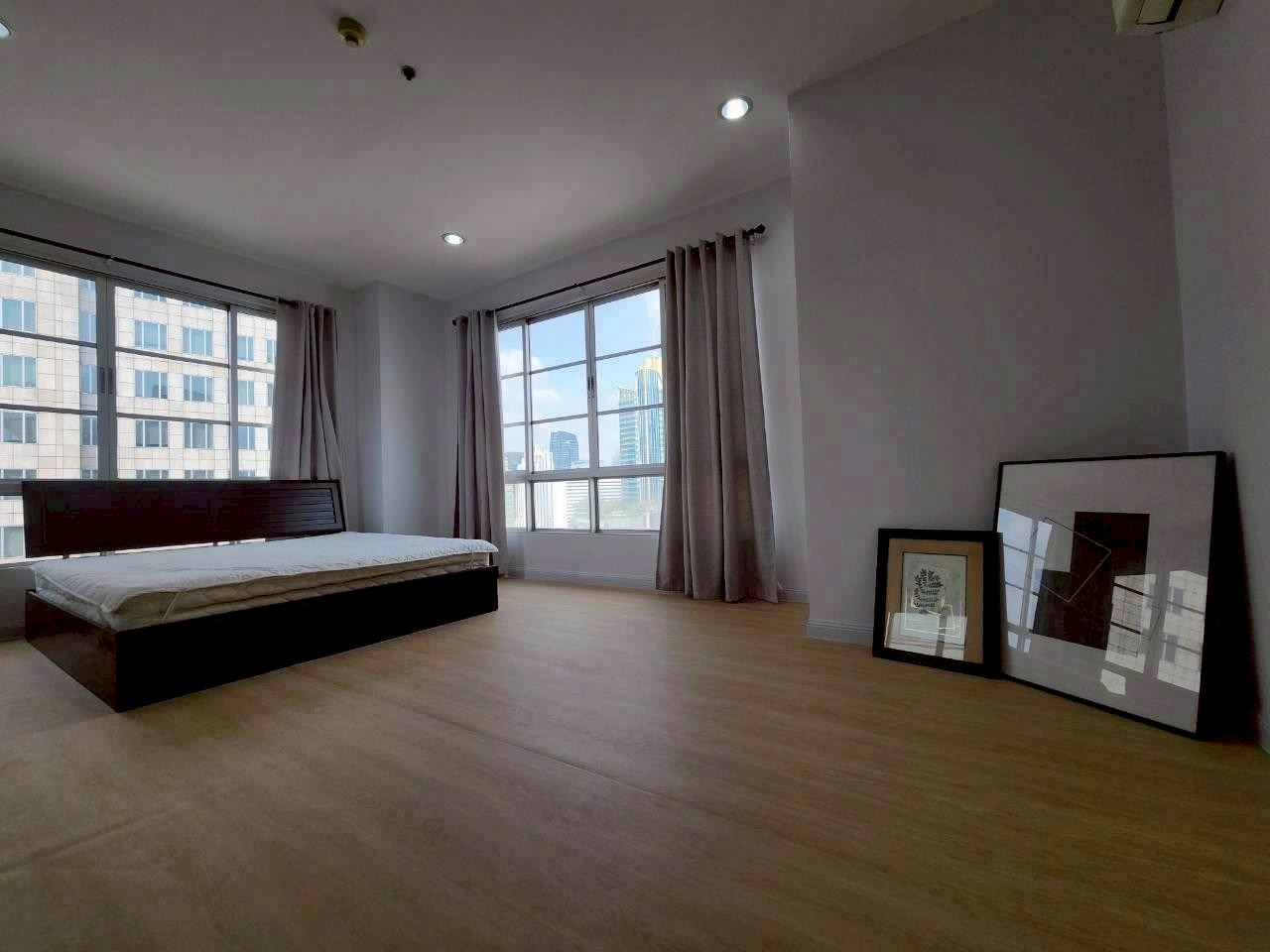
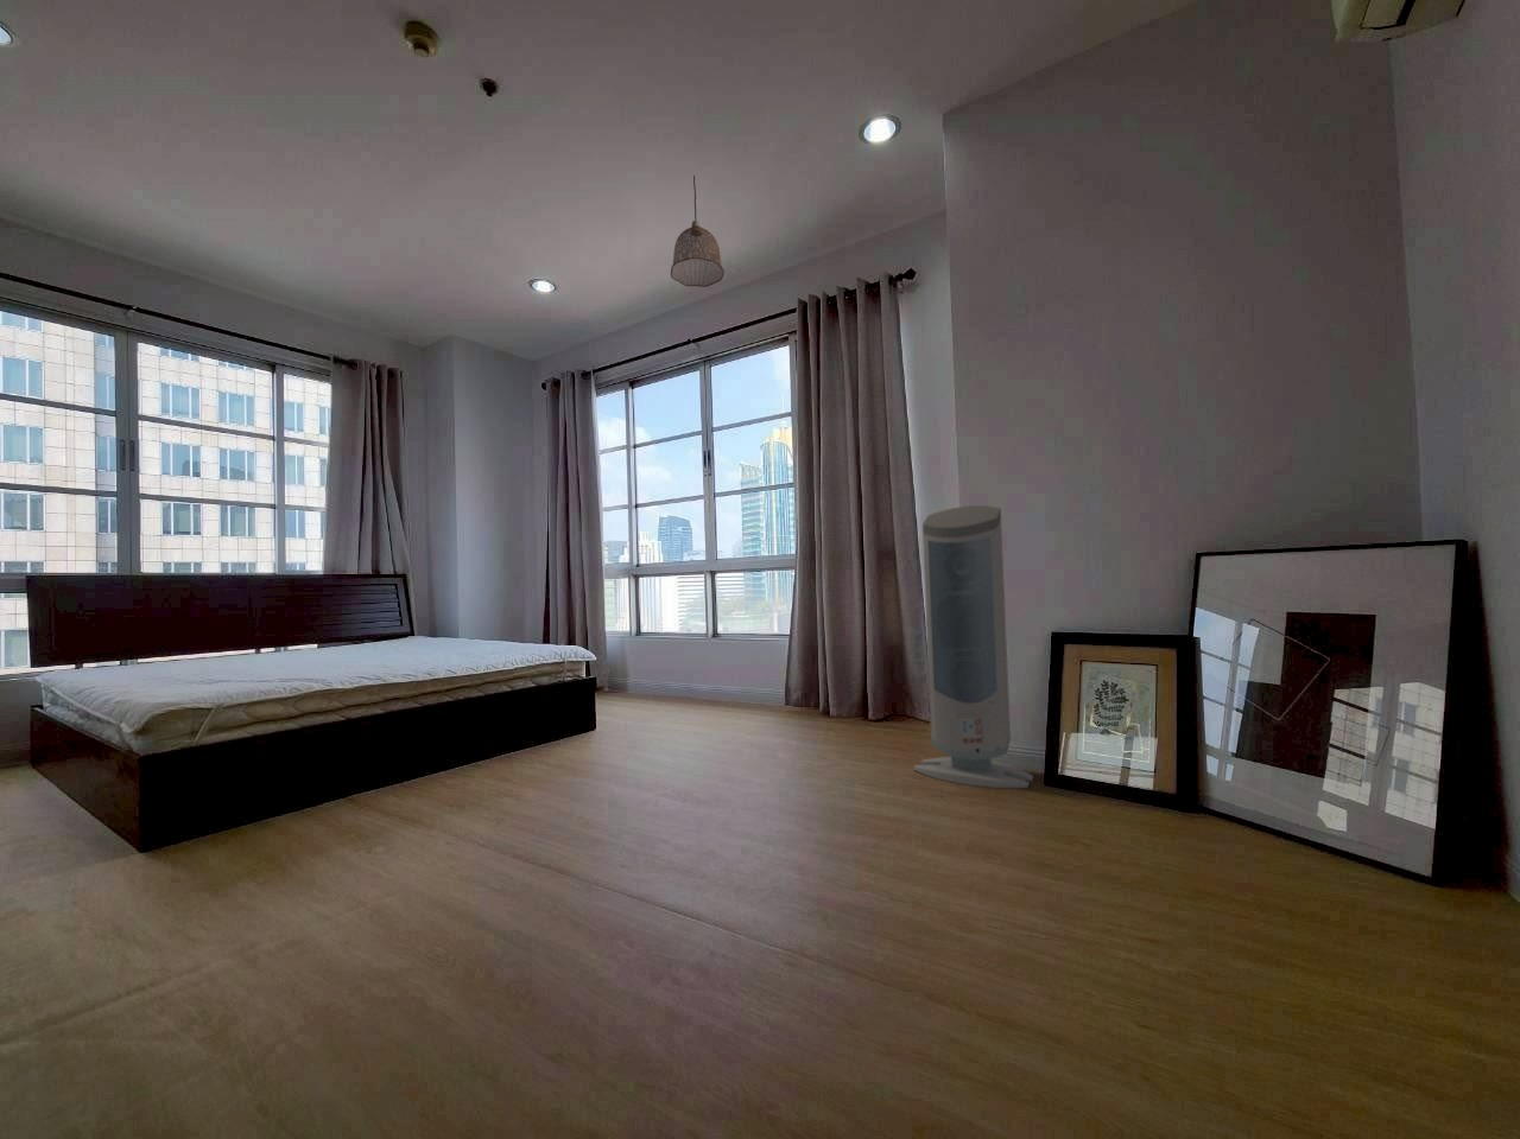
+ pendant lamp (694, 224)
+ air purifier (966, 639)
